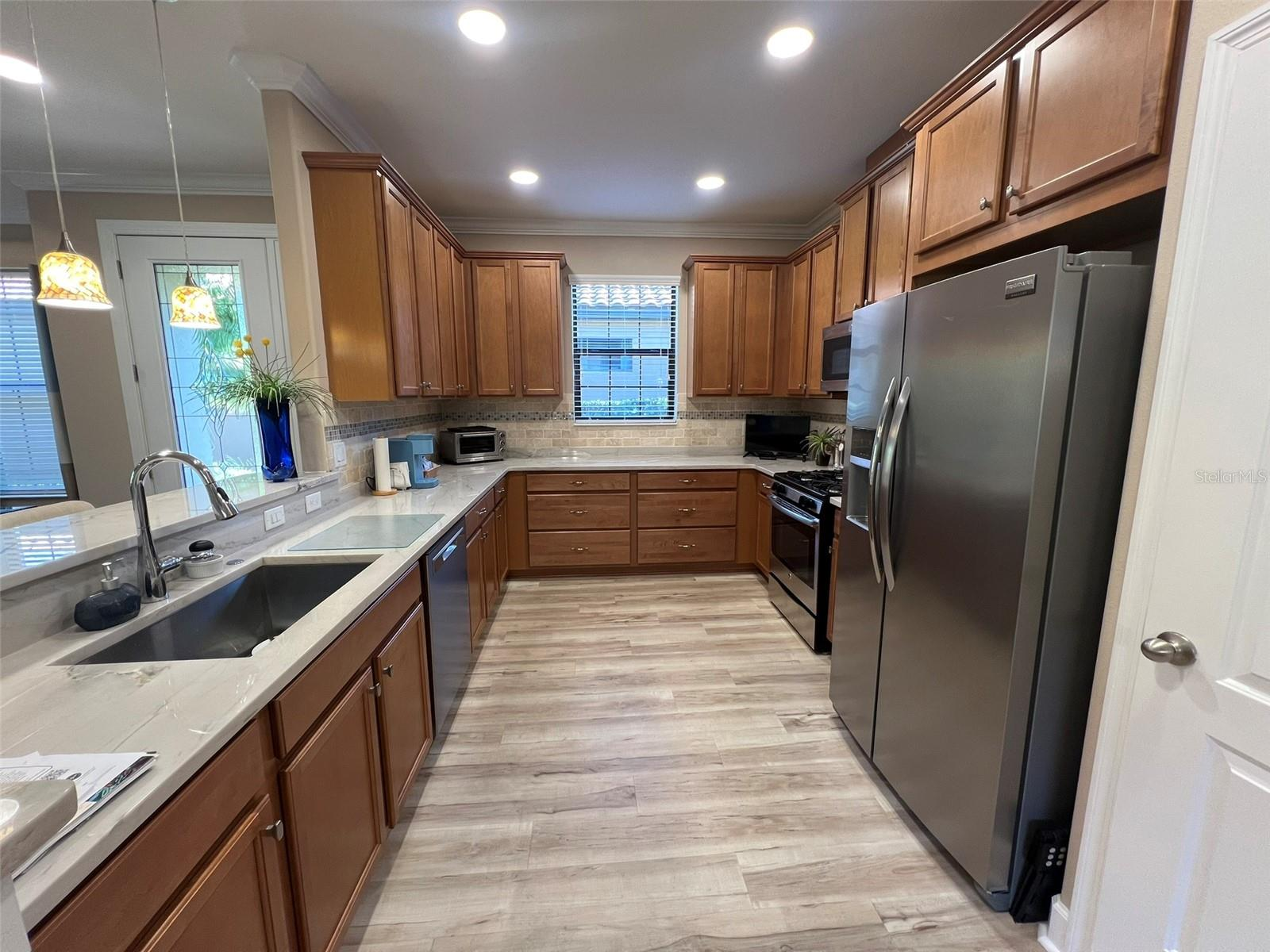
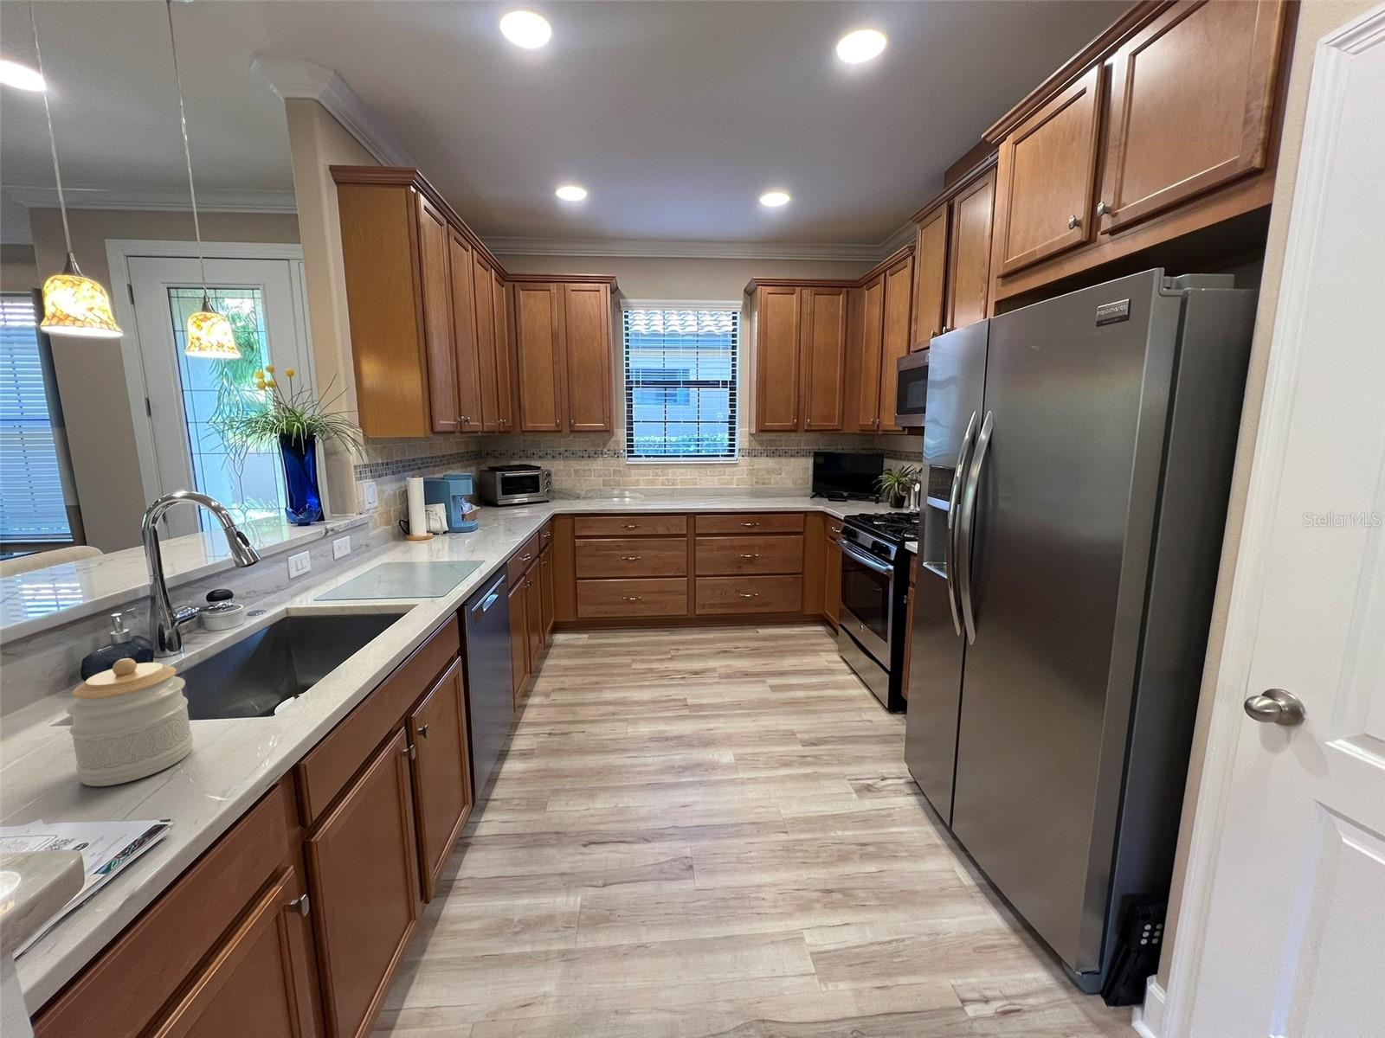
+ jar (131, 712)
